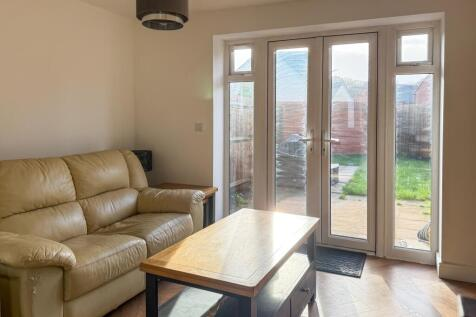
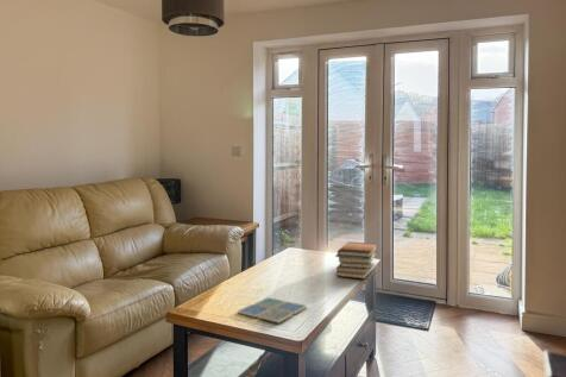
+ book stack (357, 259)
+ drink coaster (272, 309)
